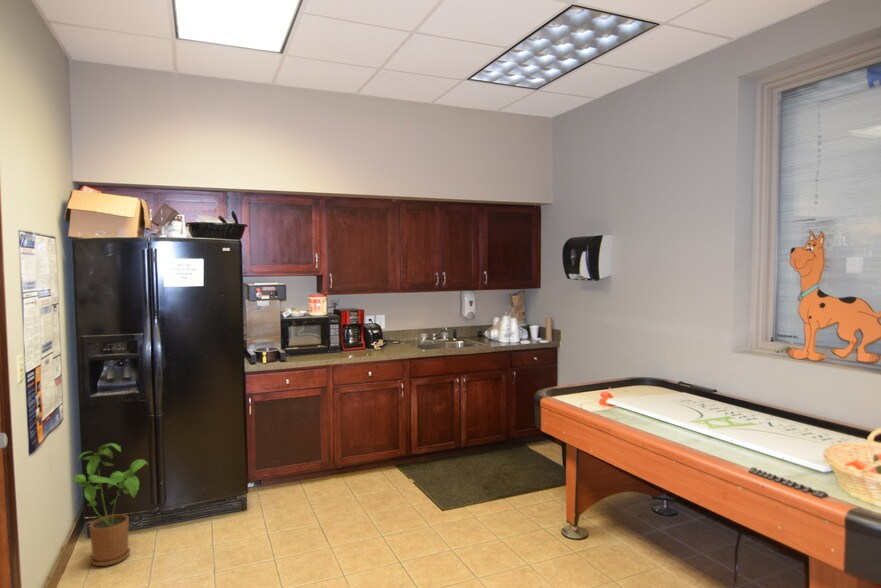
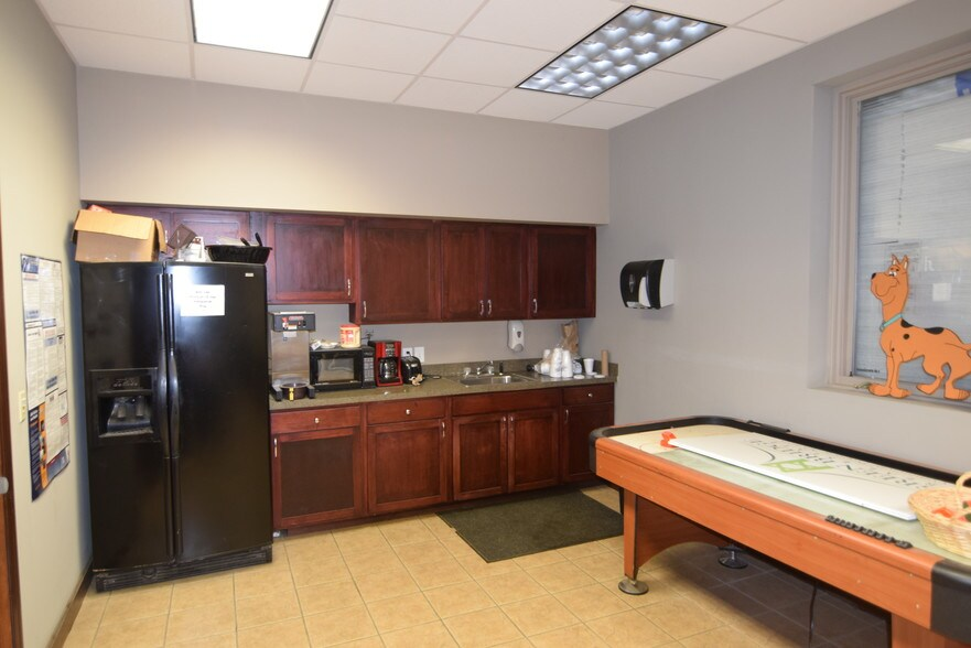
- house plant (113, 501)
